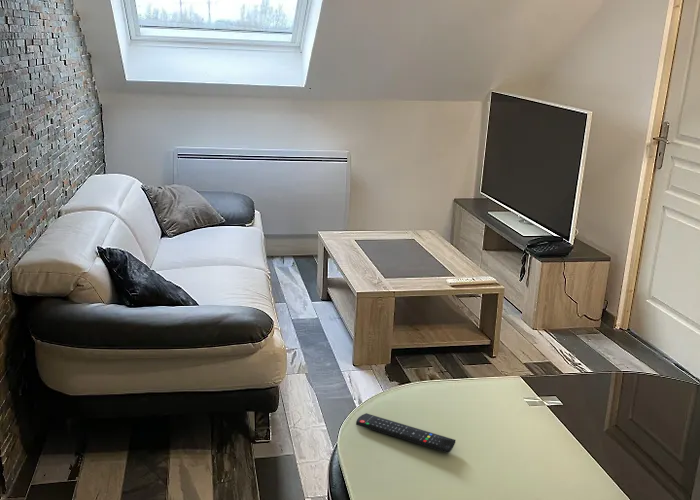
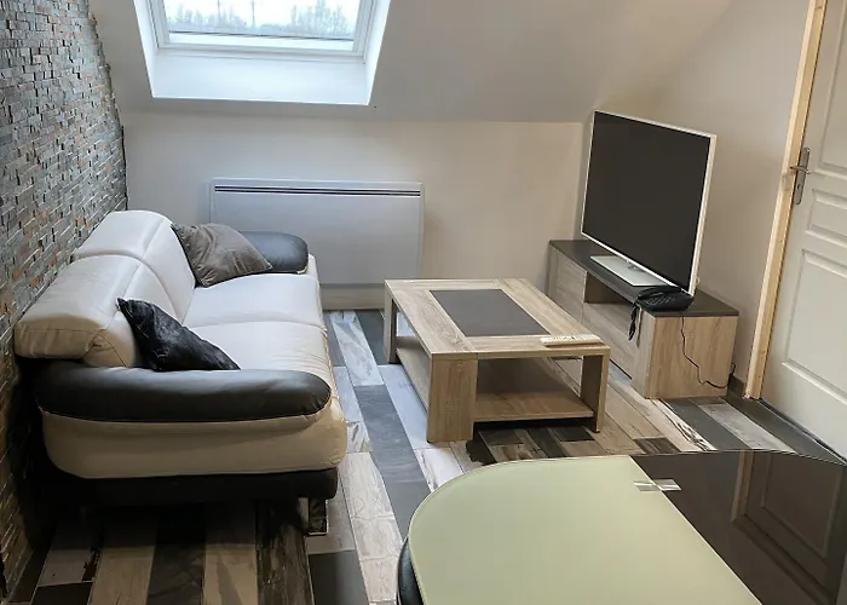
- remote control (403, 433)
